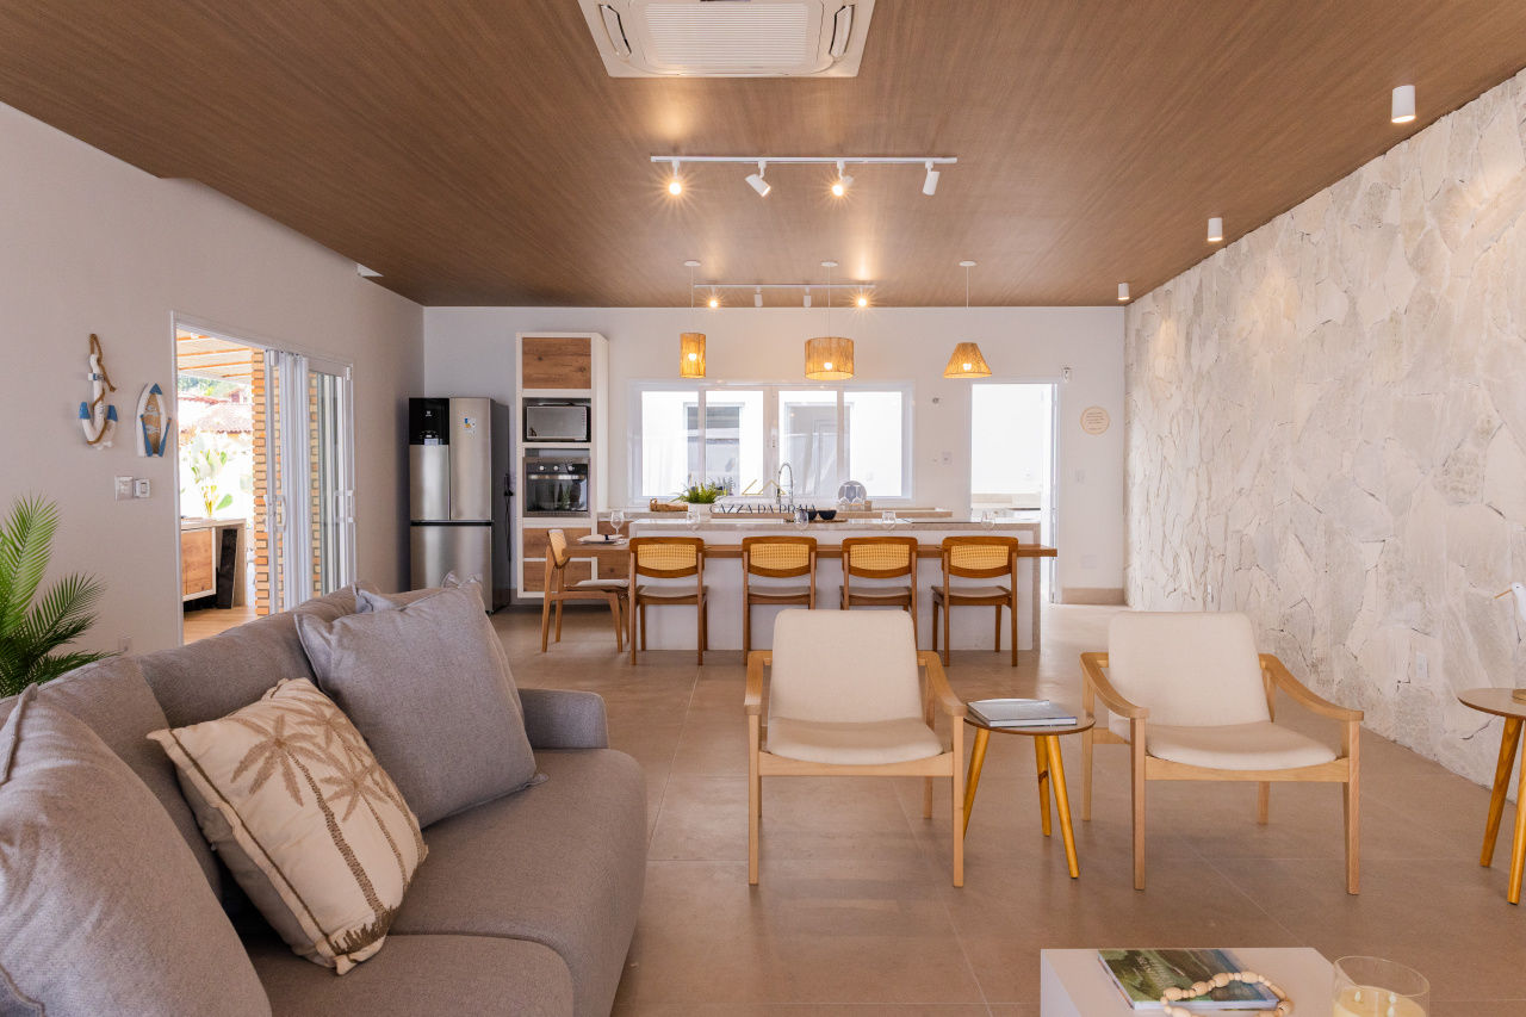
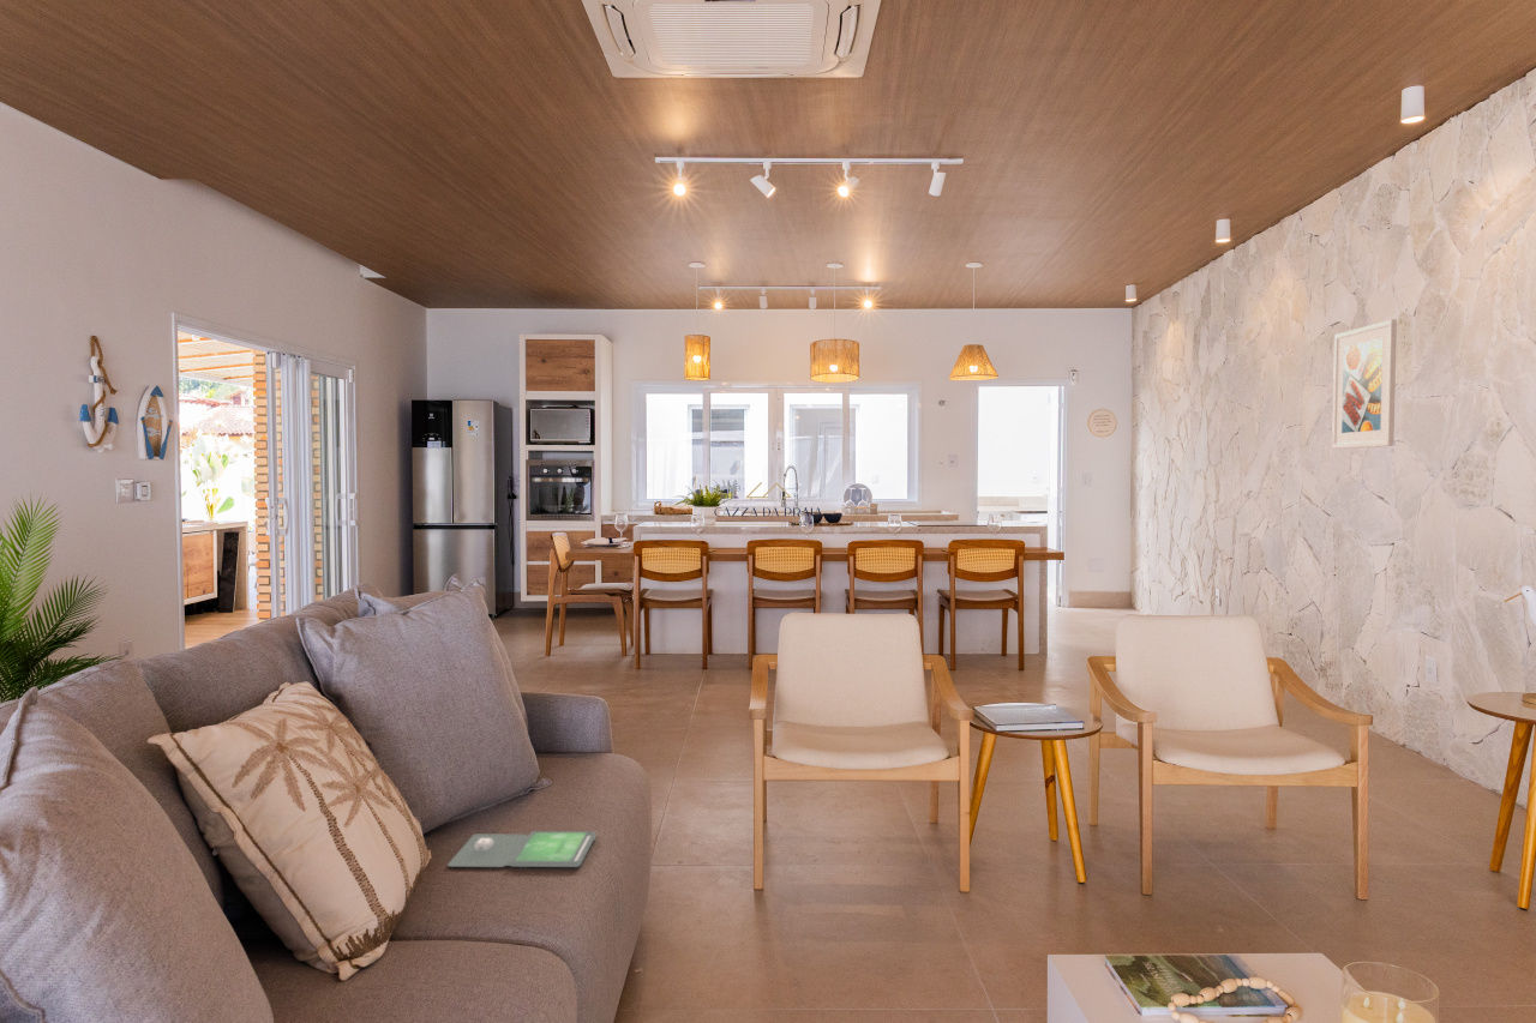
+ tablet (524, 846)
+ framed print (1362, 387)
